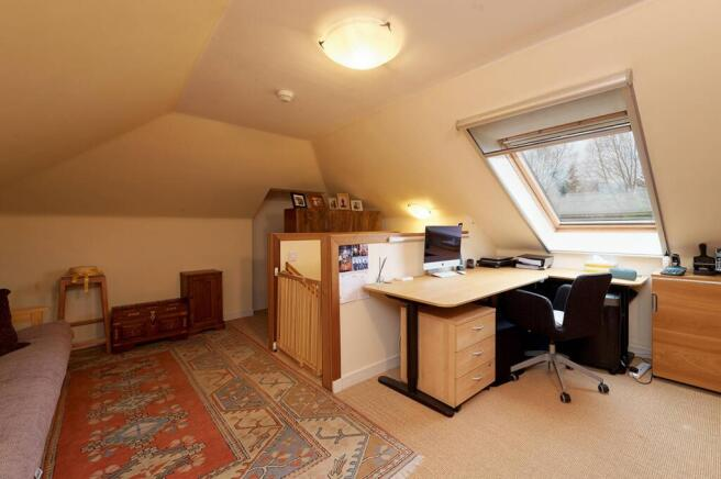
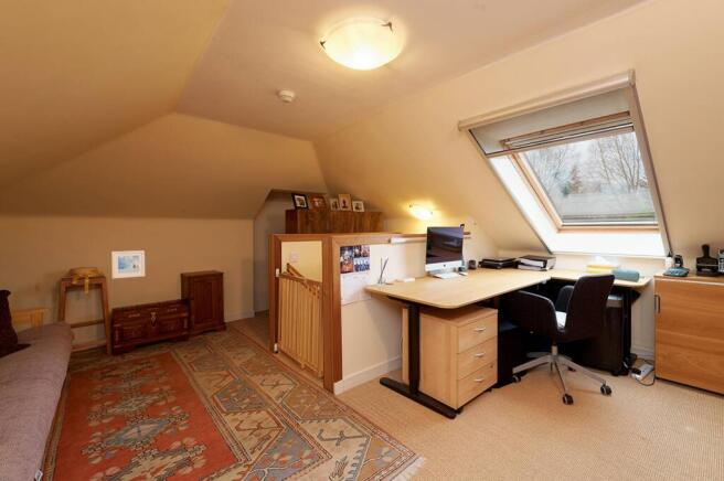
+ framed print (128, 264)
